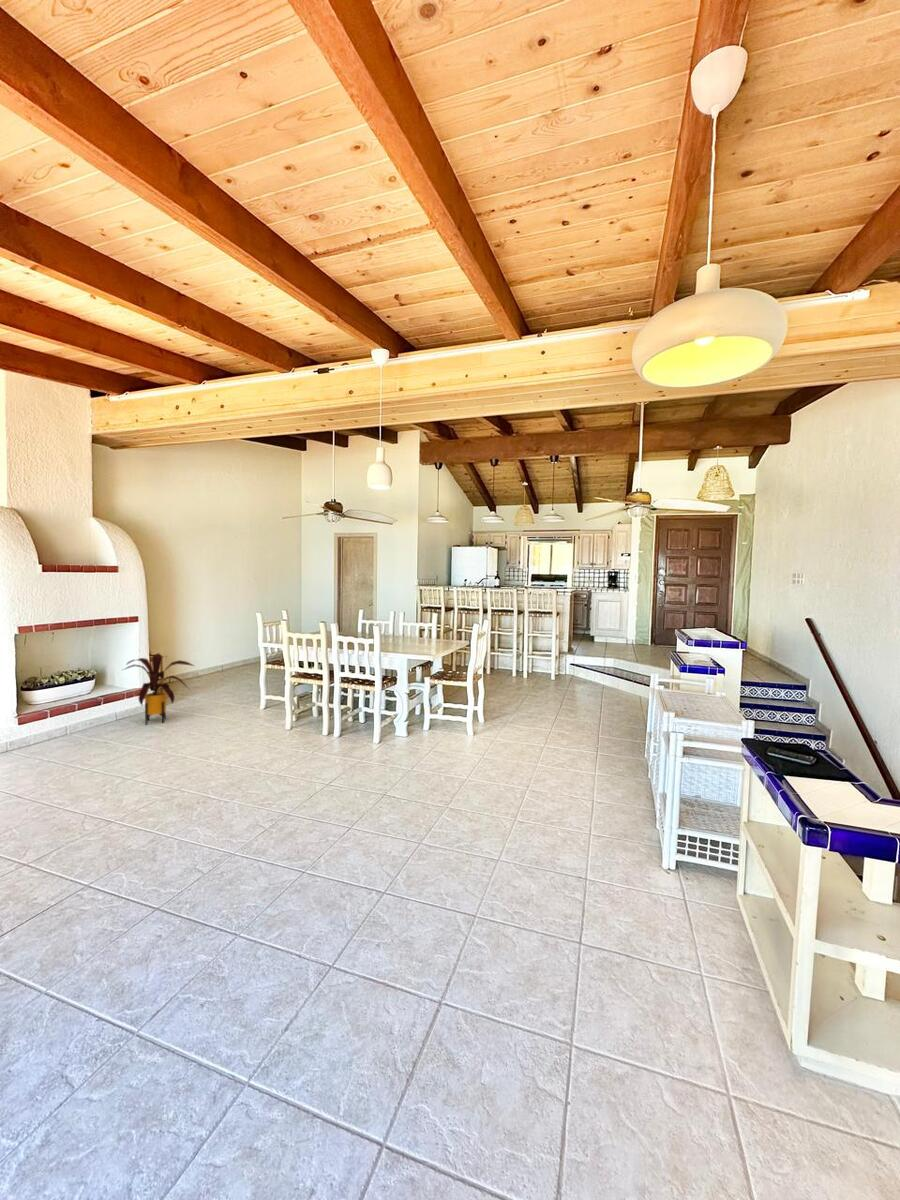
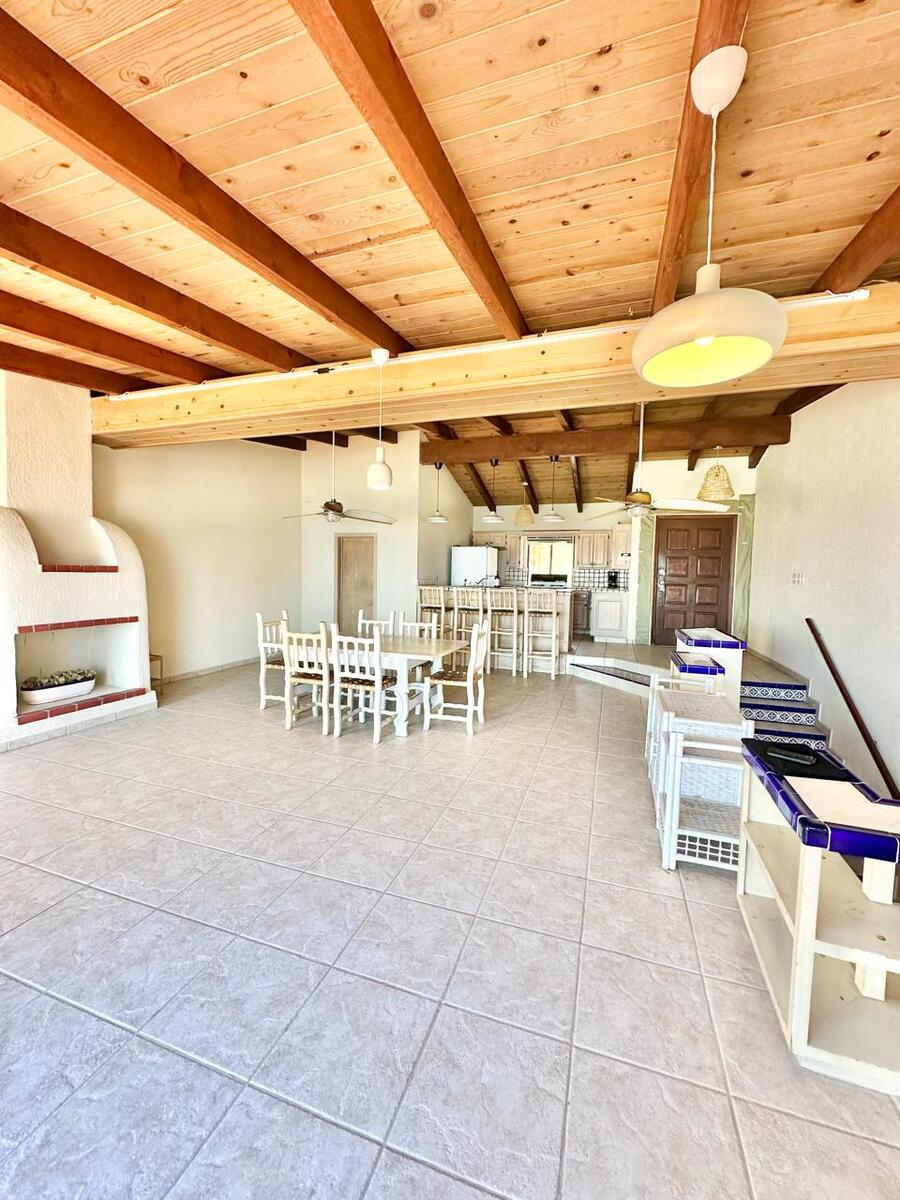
- house plant (152, 688)
